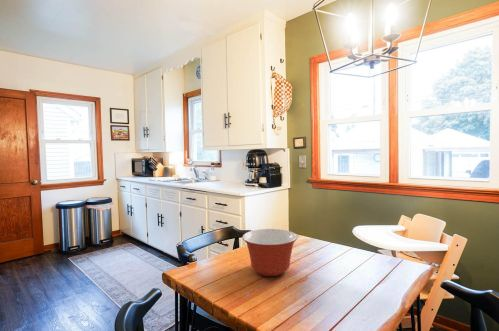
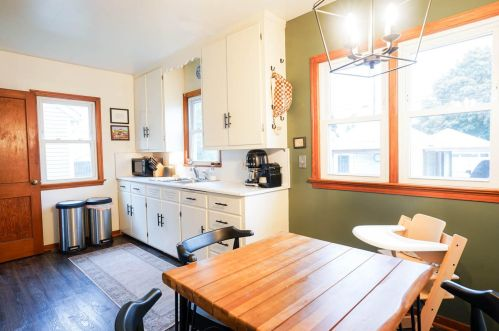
- mixing bowl (270, 253)
